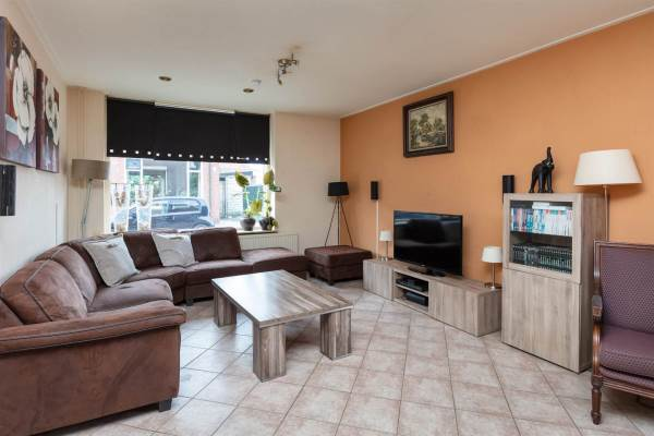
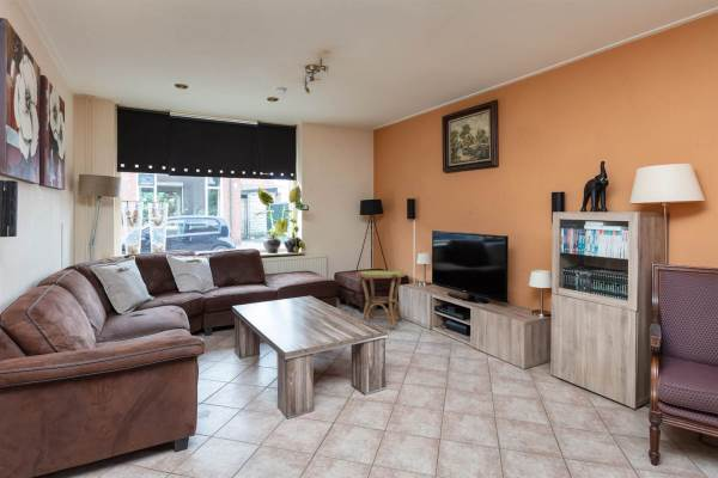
+ side table (381, 298)
